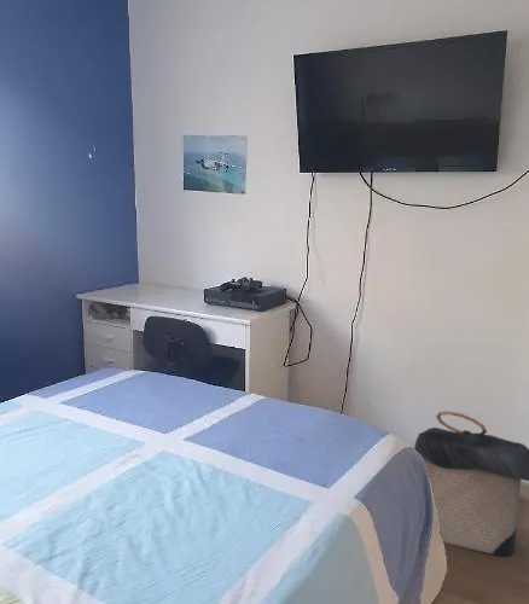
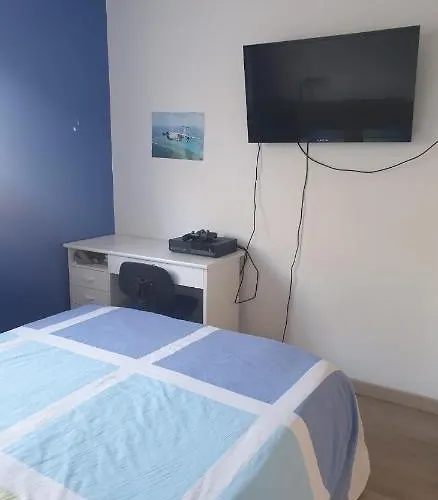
- laundry hamper (471, 474)
